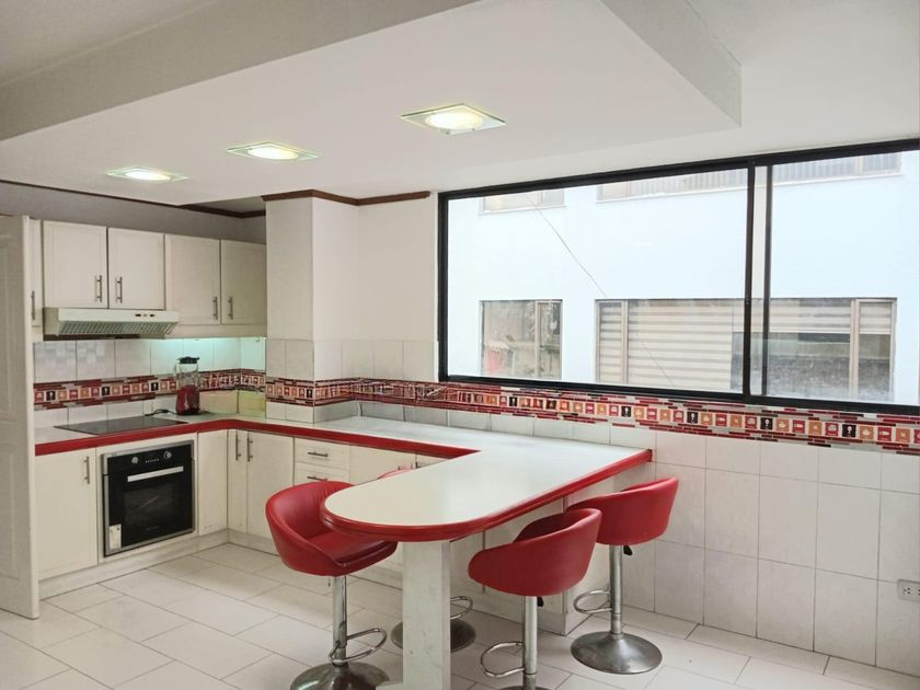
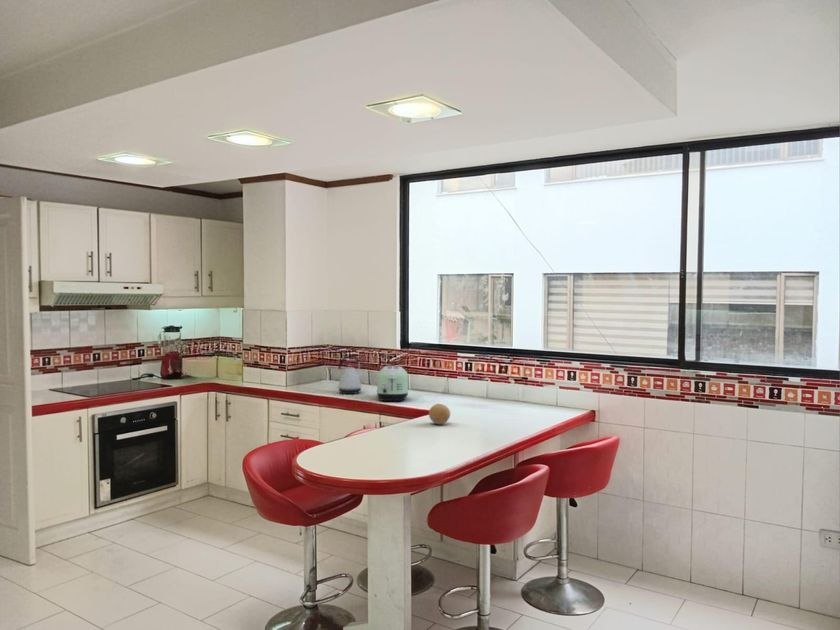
+ kettle (350, 374)
+ fruit (439, 414)
+ toaster (392, 383)
